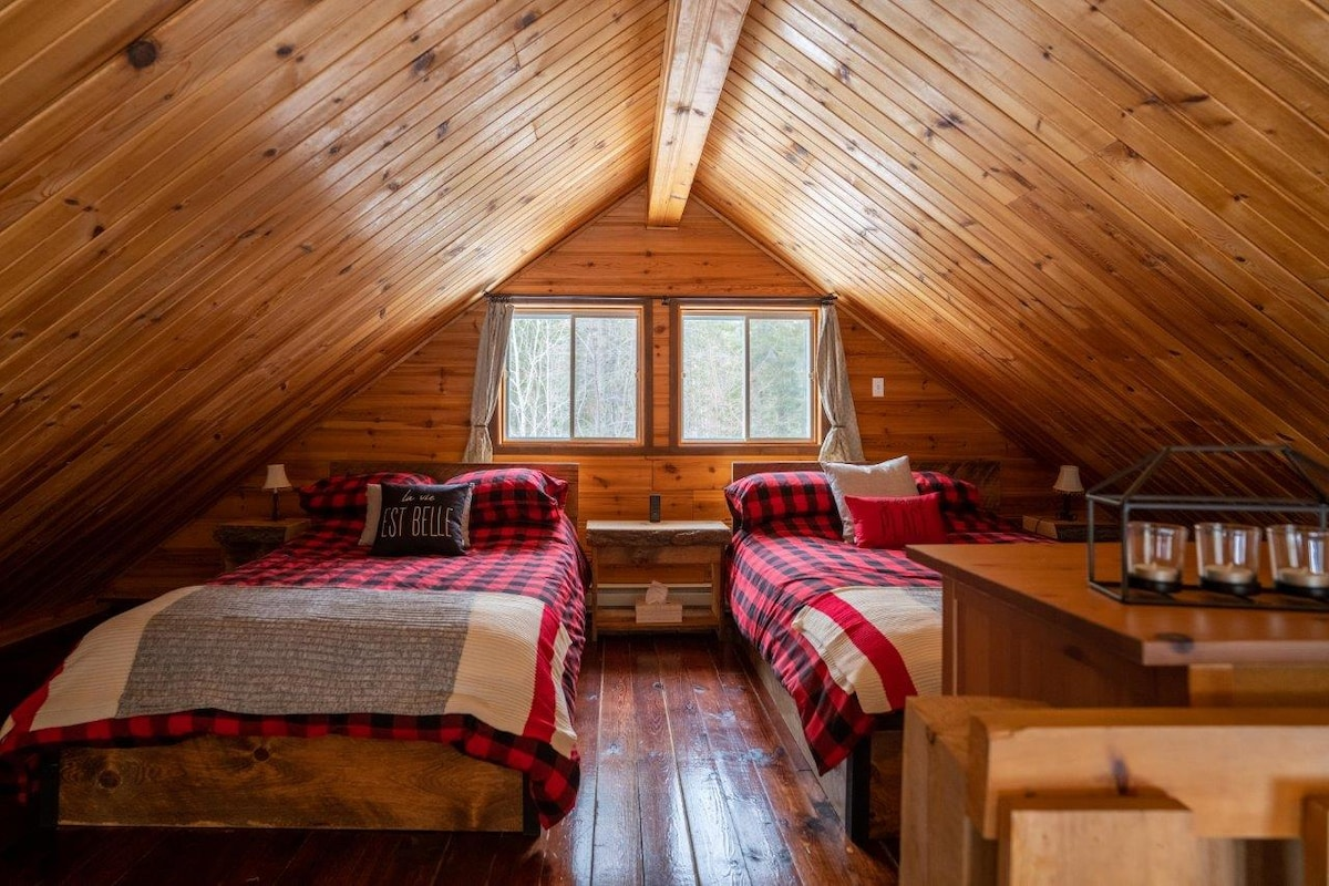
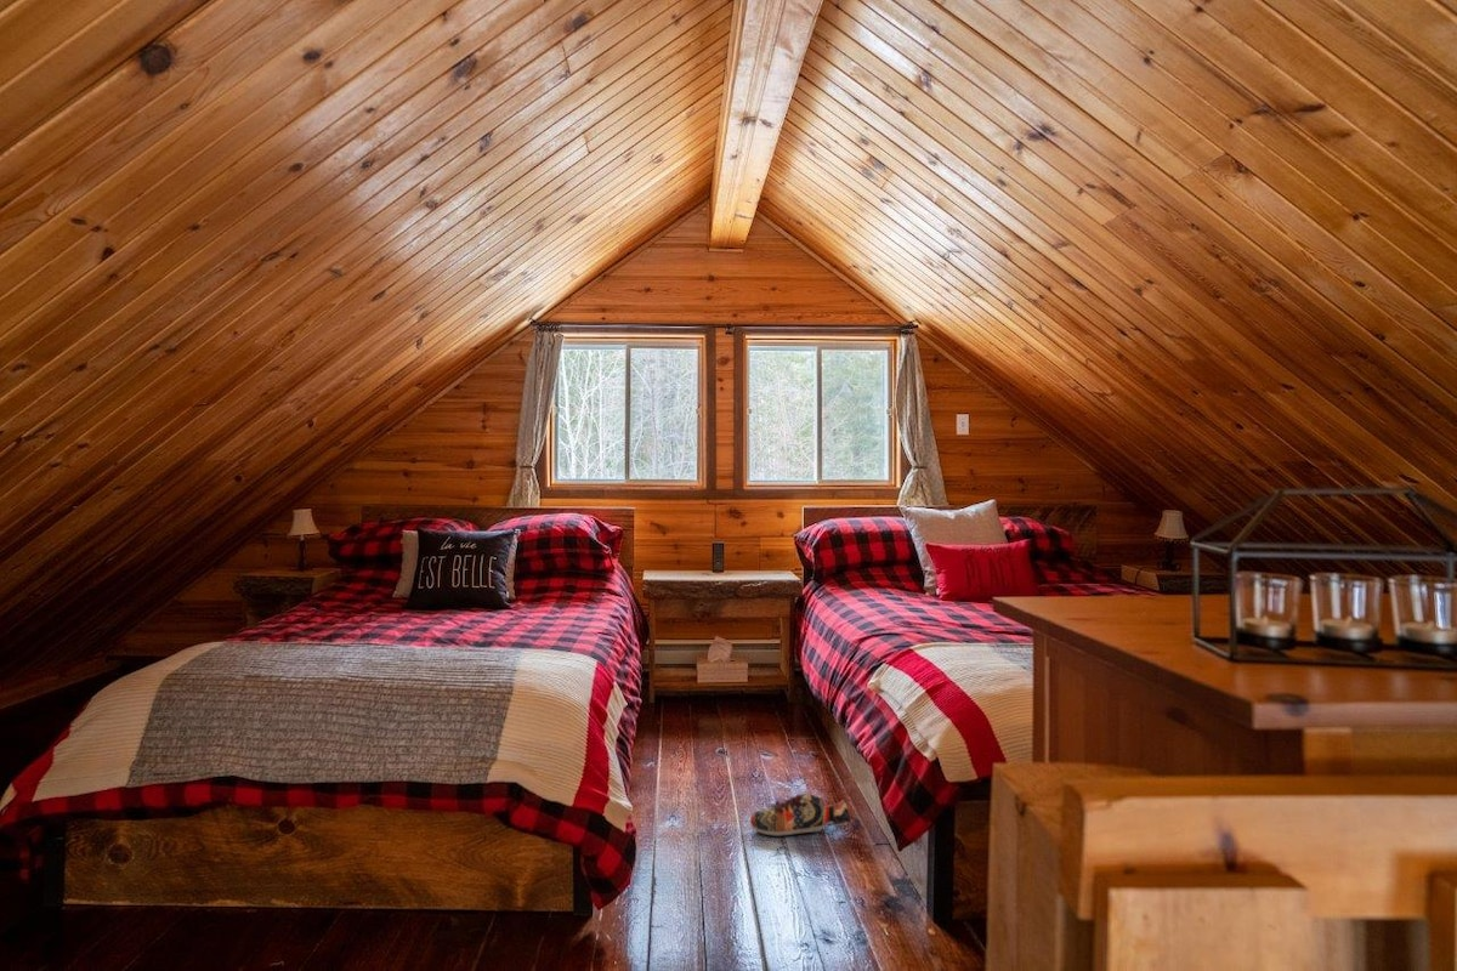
+ shoe (799, 812)
